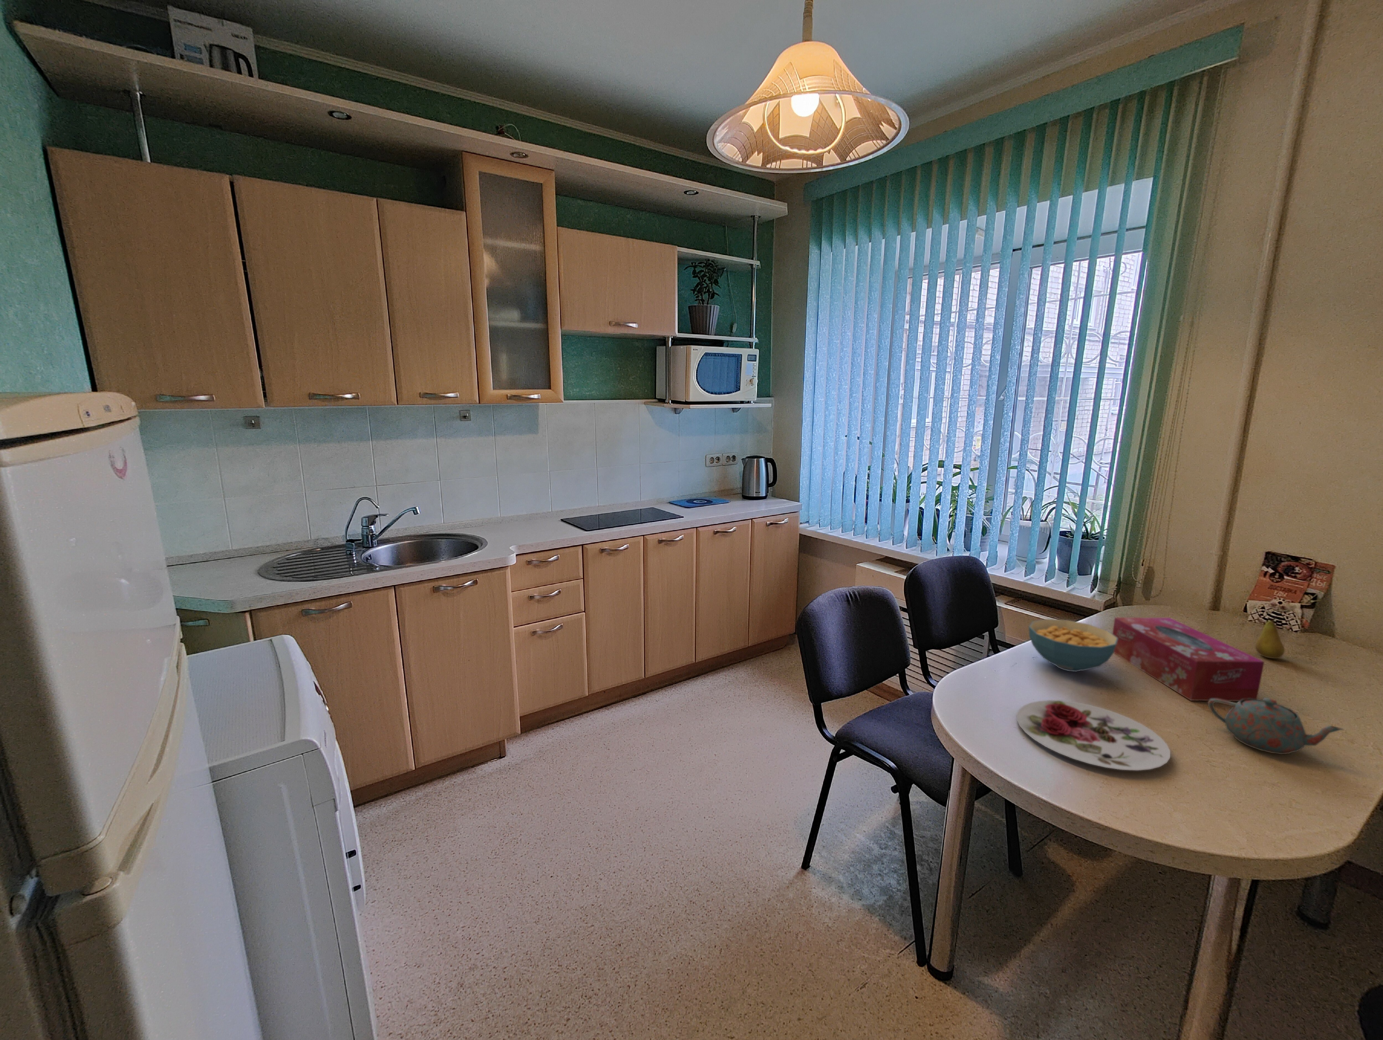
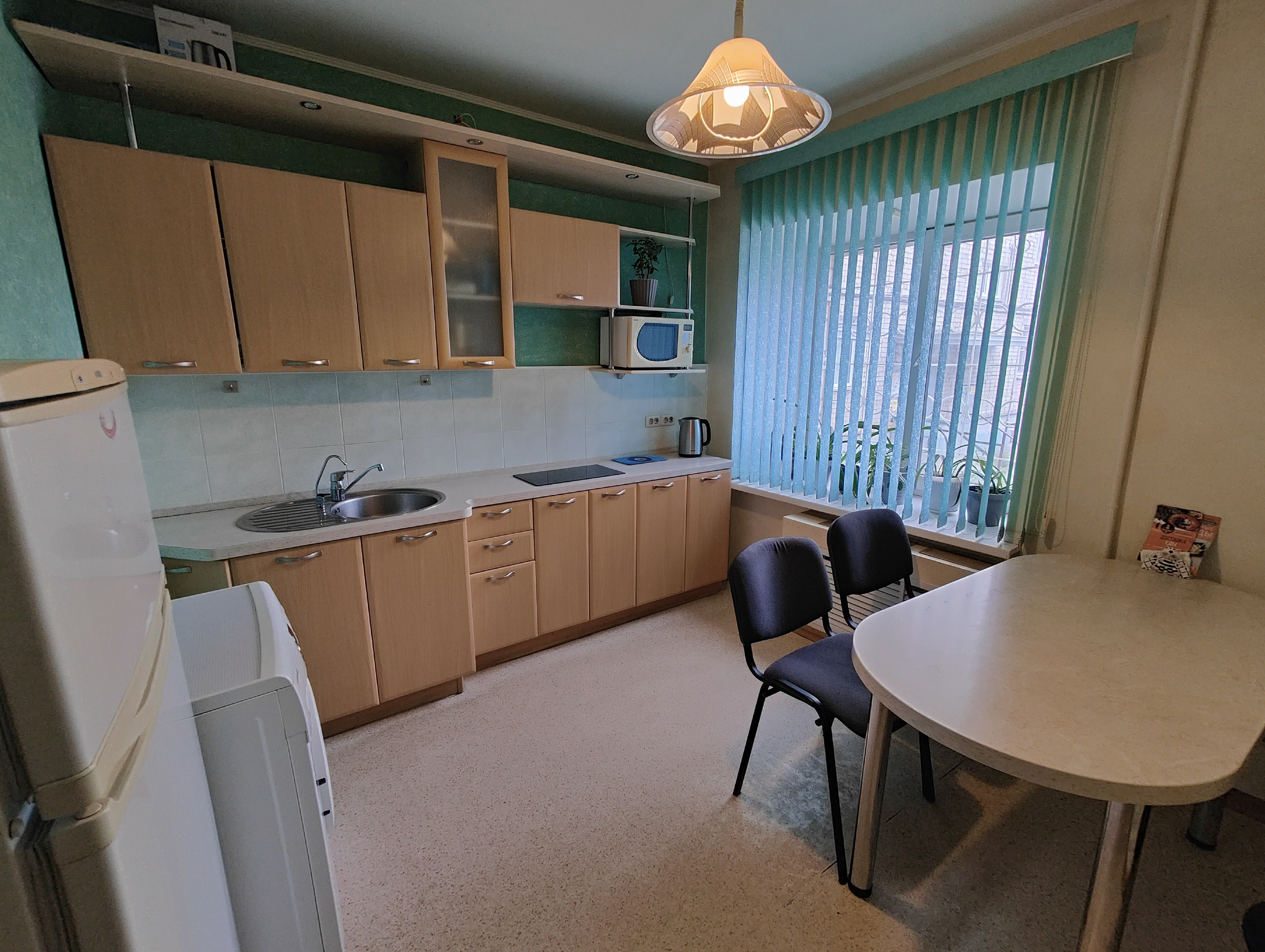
- fruit (1271, 636)
- teapot (1270, 722)
- tissue box (1180, 655)
- plate (1089, 731)
- cereal bowl (1070, 650)
